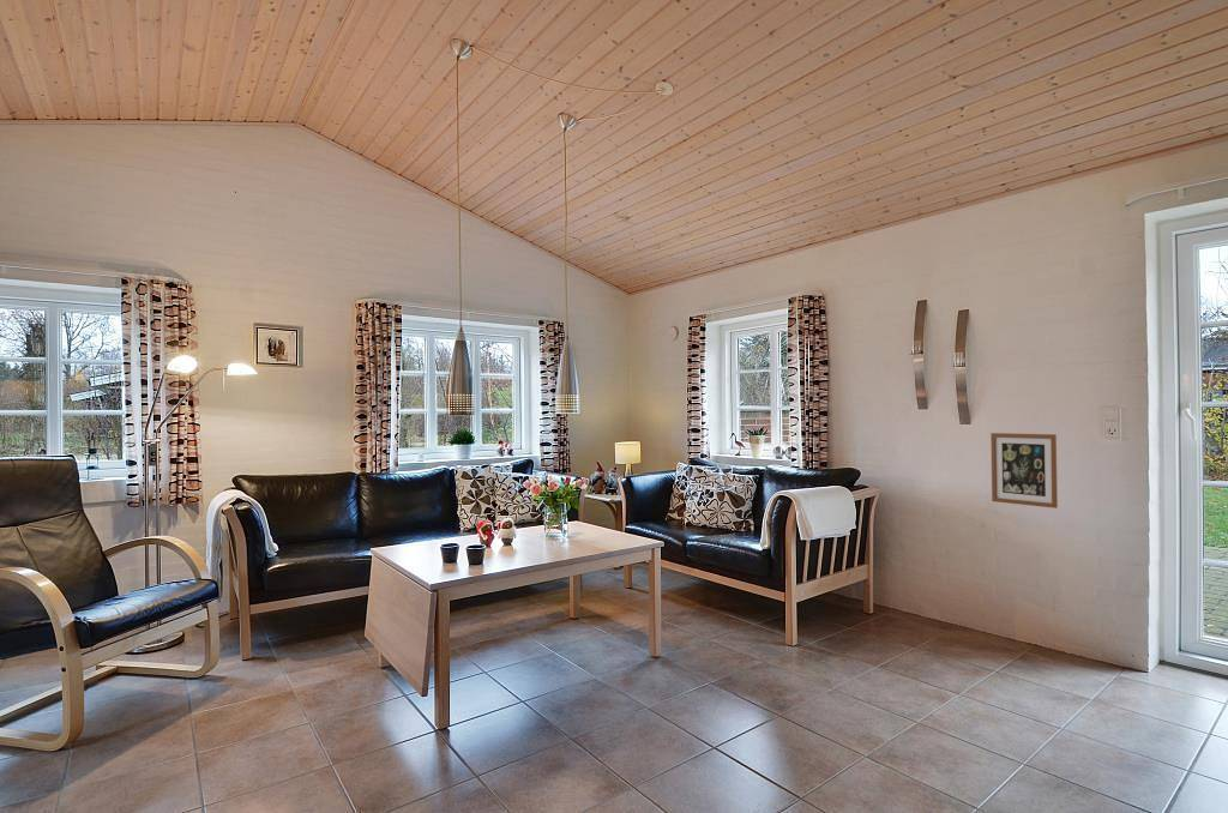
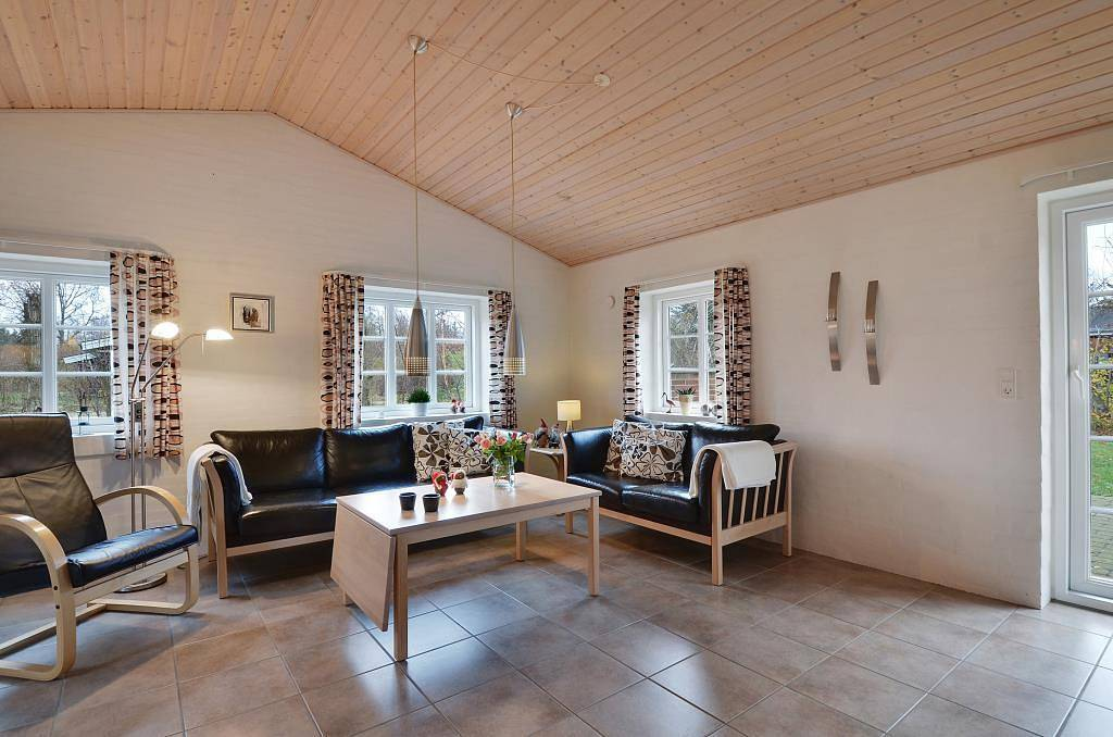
- wall art (1023, 469)
